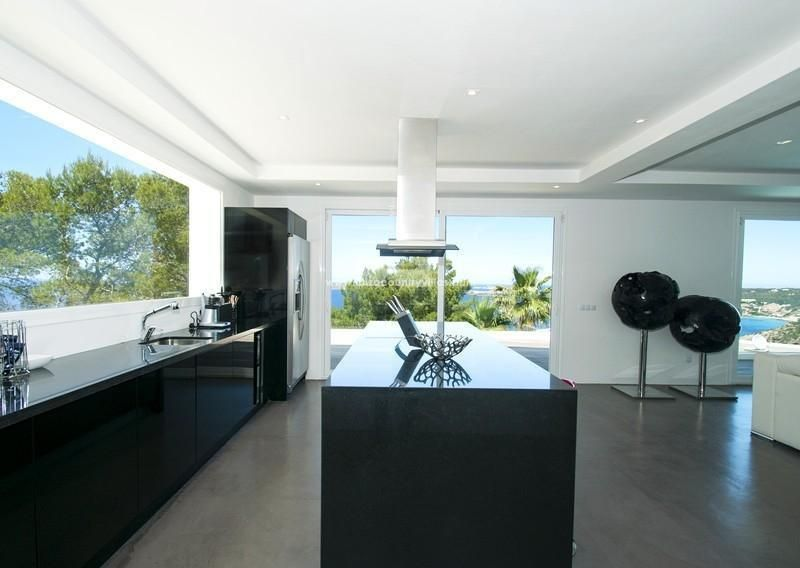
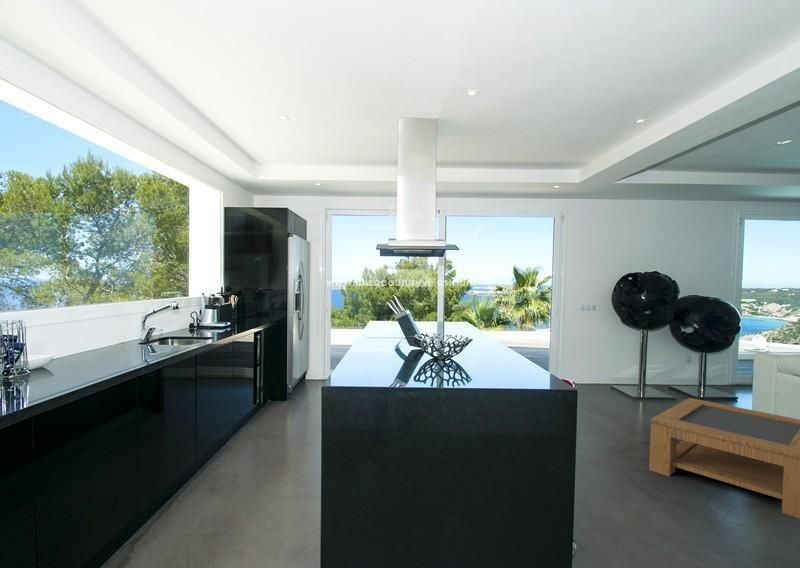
+ coffee table (738, 448)
